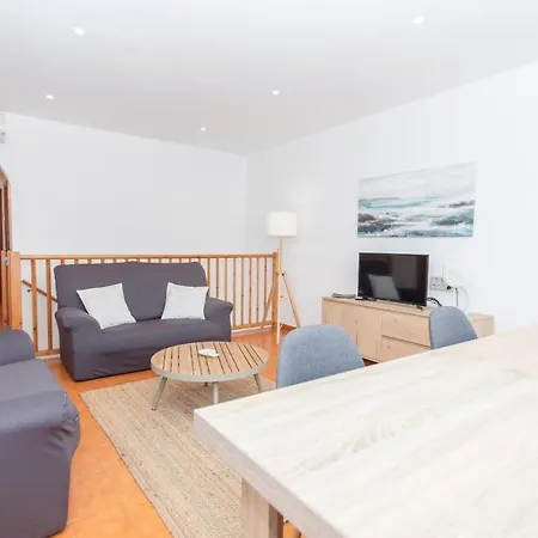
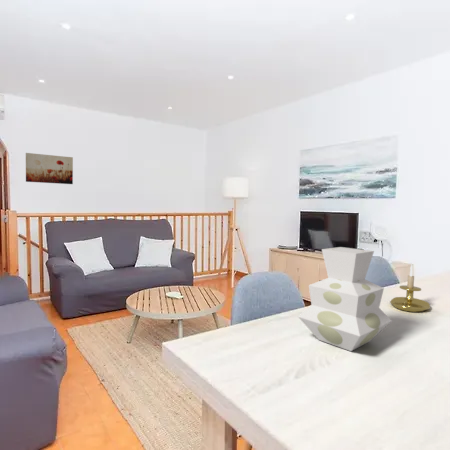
+ candle holder (409, 286)
+ wall art (50, 169)
+ vase (345, 295)
